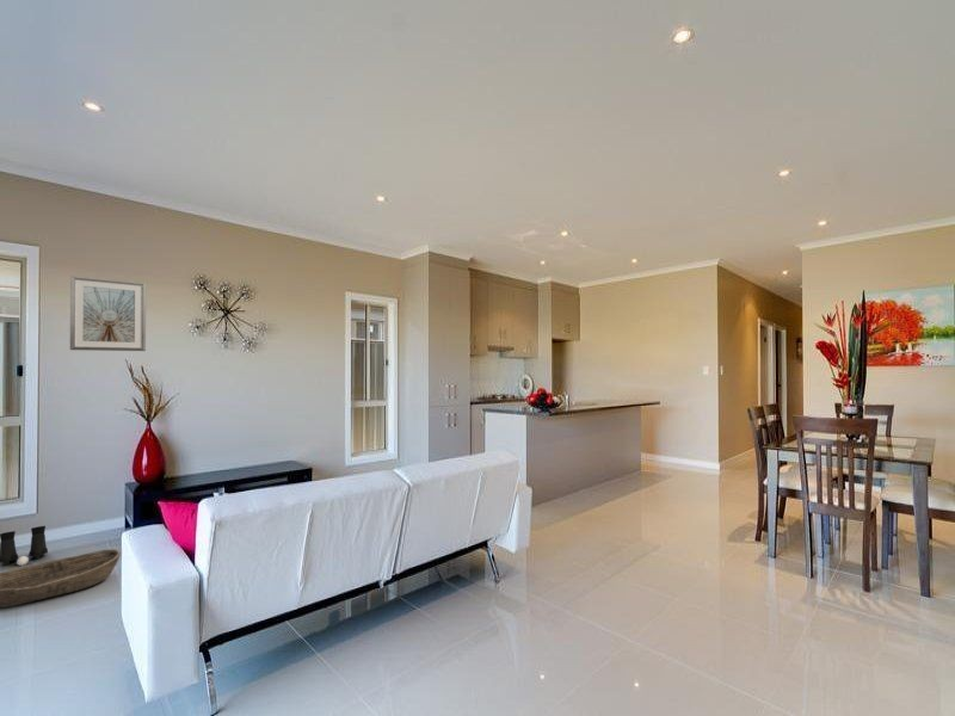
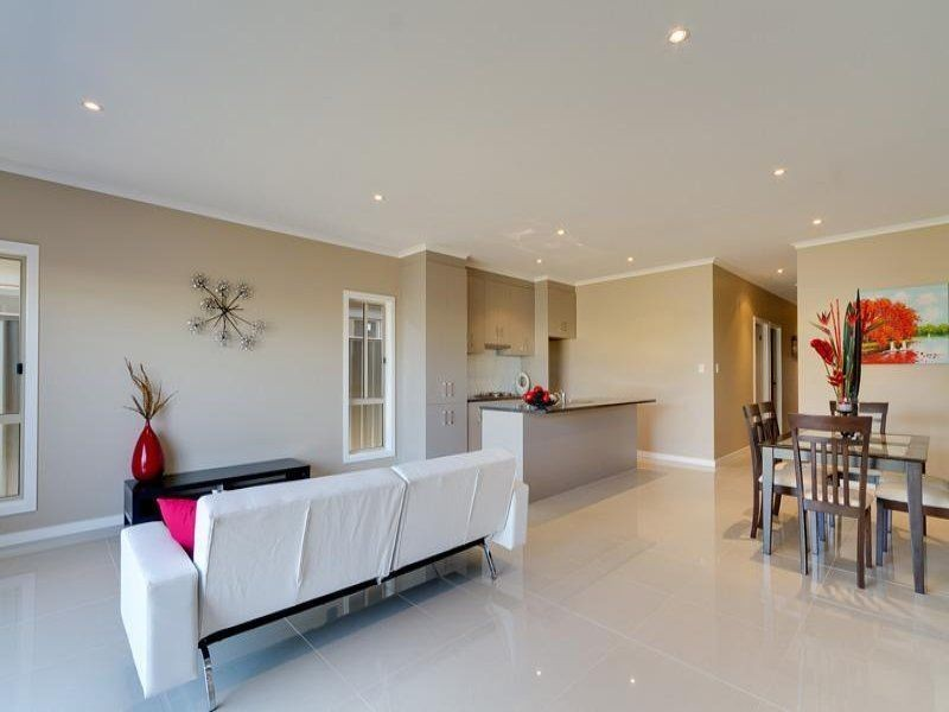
- boots (31, 542)
- basket (53, 578)
- picture frame (109, 314)
